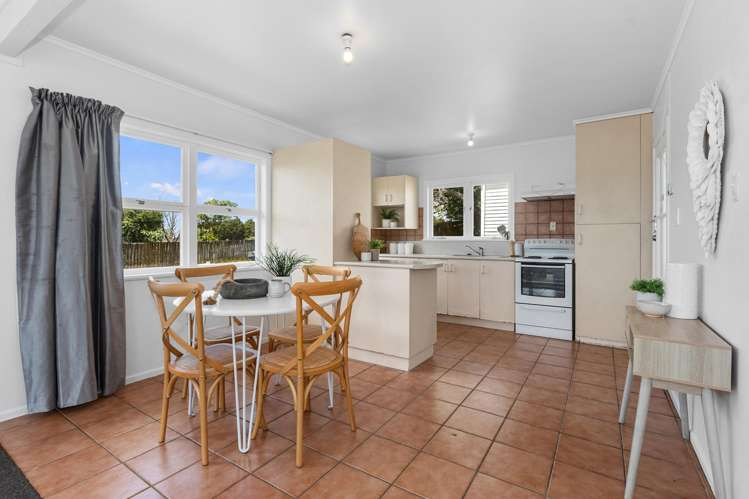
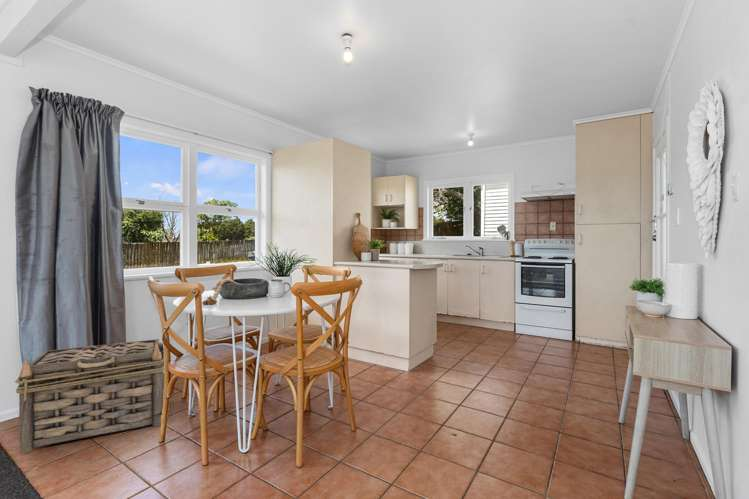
+ basket (101, 384)
